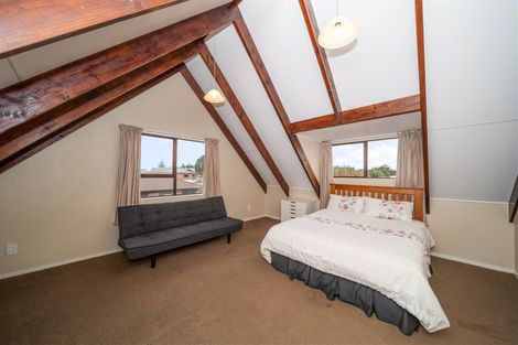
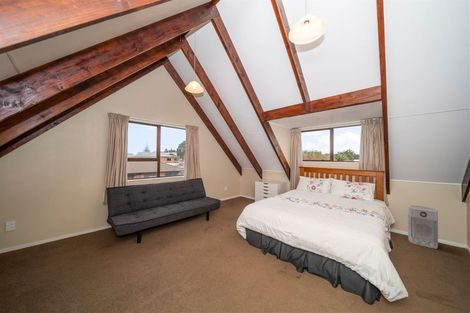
+ air purifier (422, 225)
